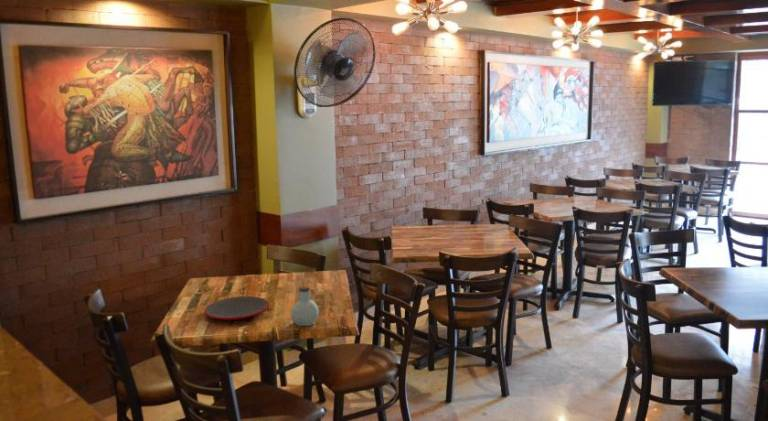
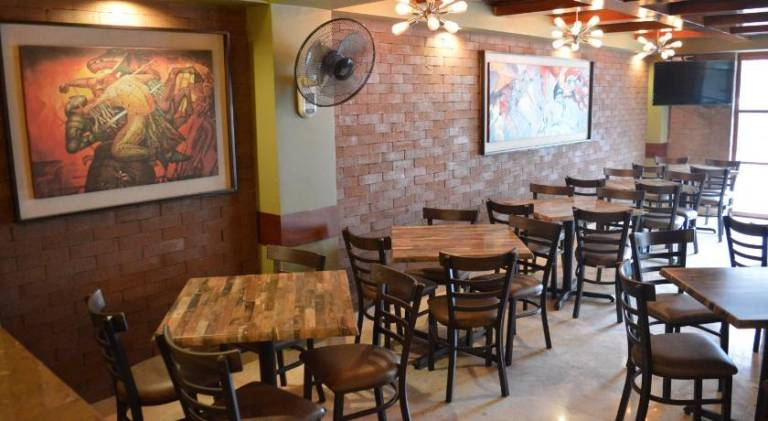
- jar (304, 305)
- plate (237, 308)
